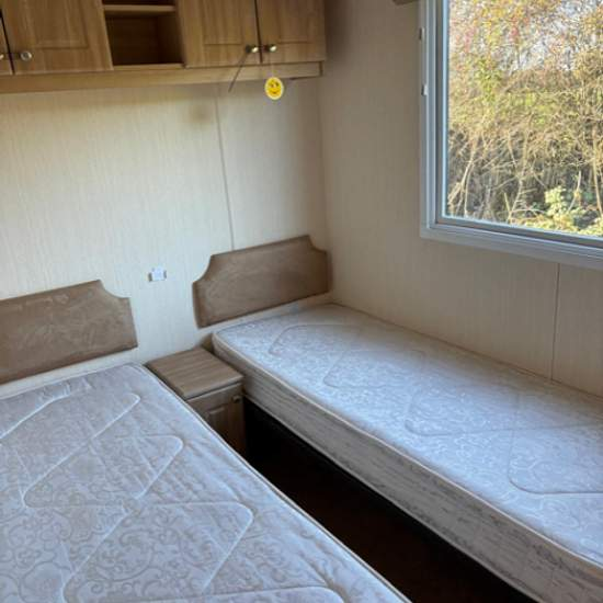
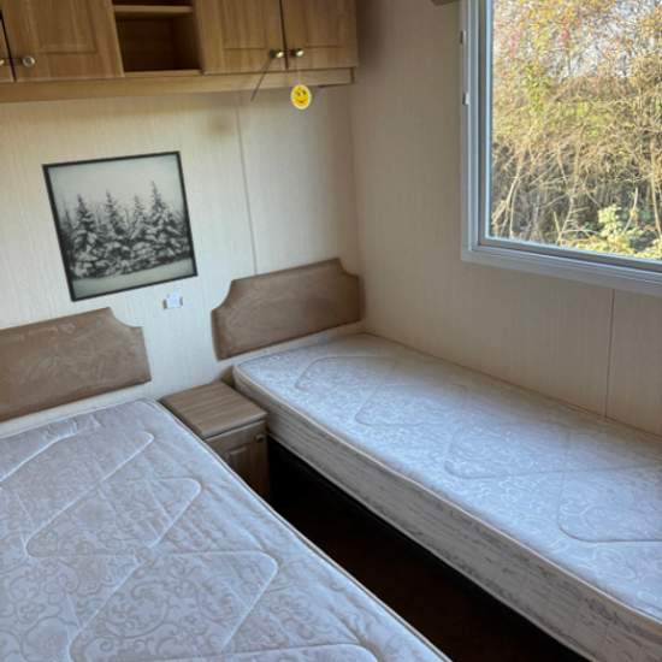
+ wall art (125, 224)
